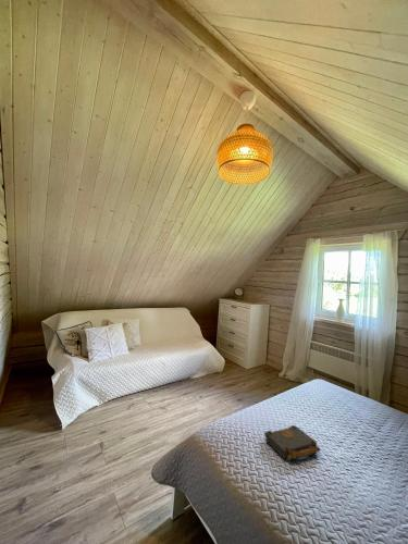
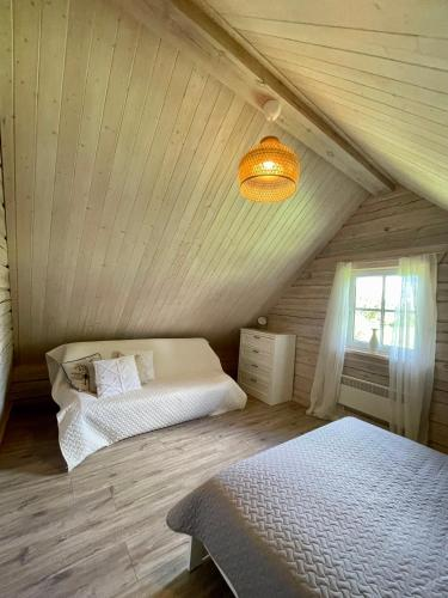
- book (290, 441)
